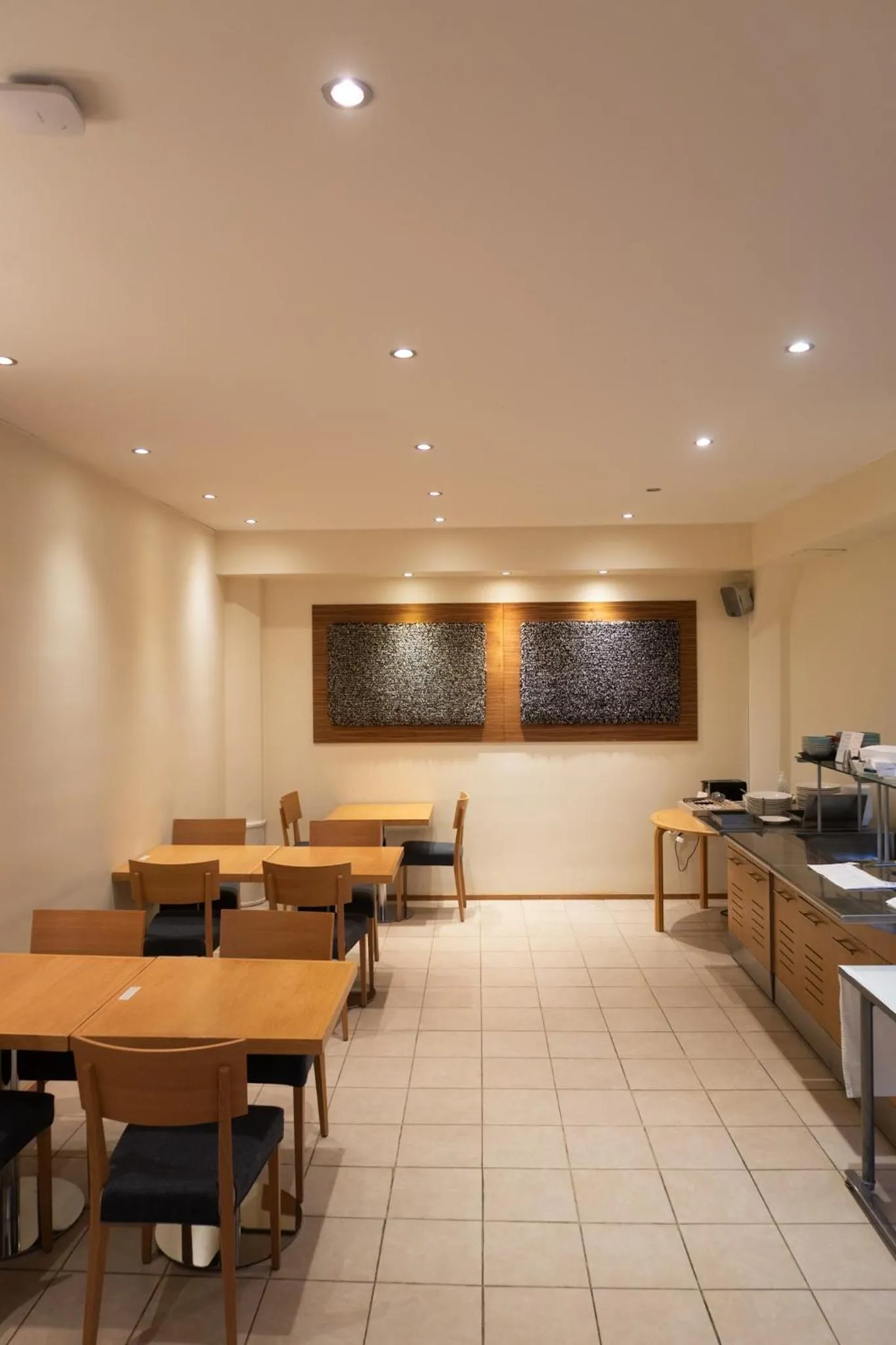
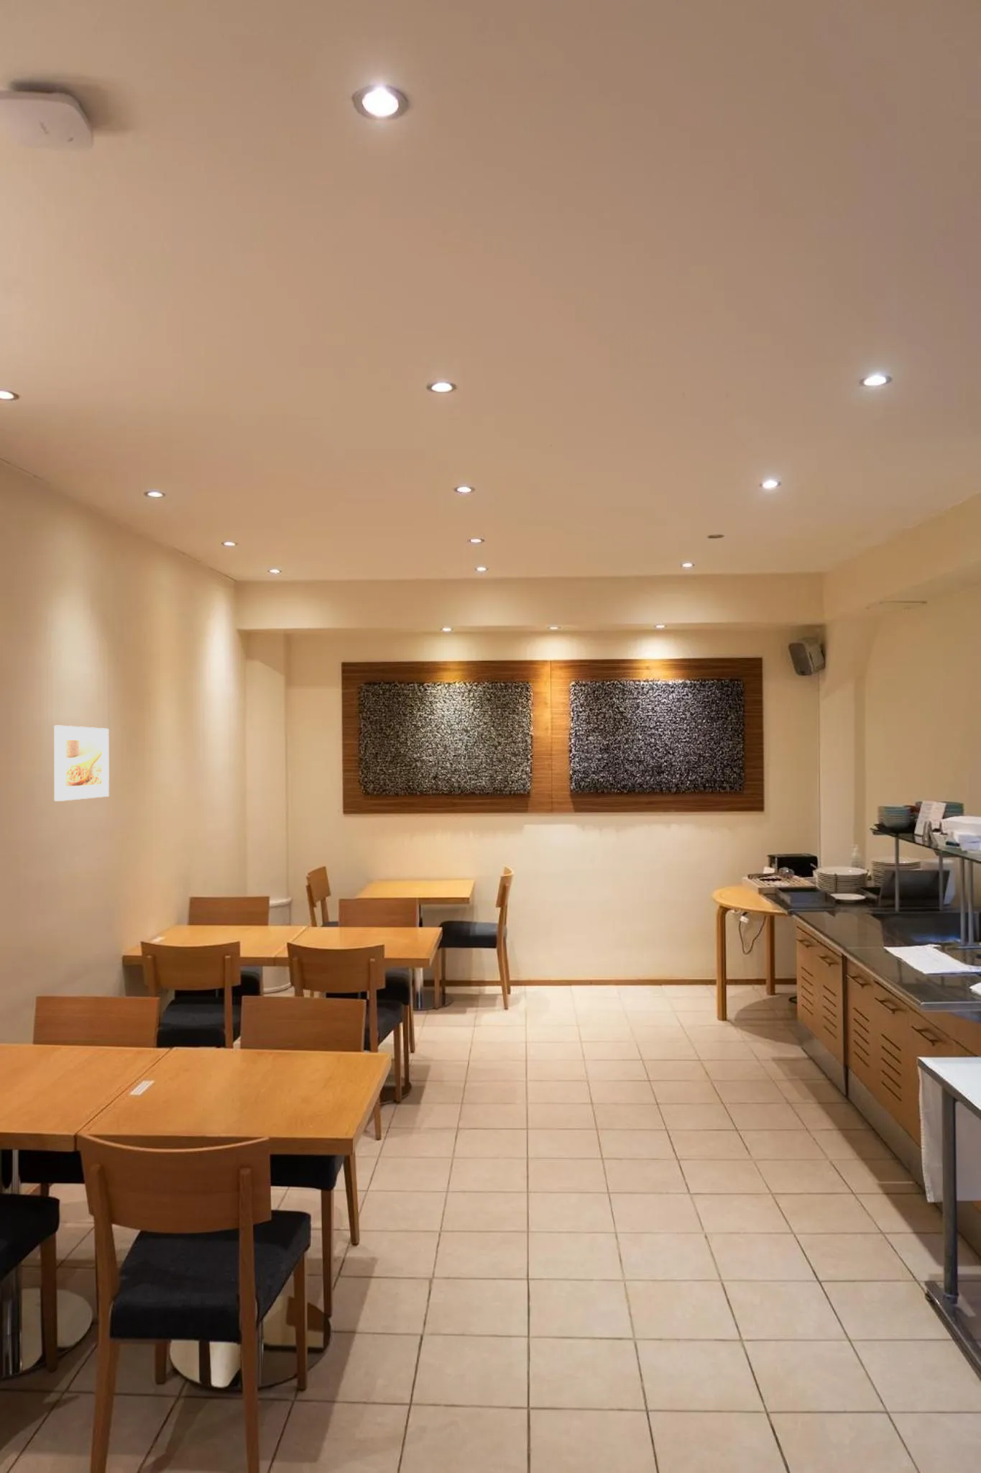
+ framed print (82, 762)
